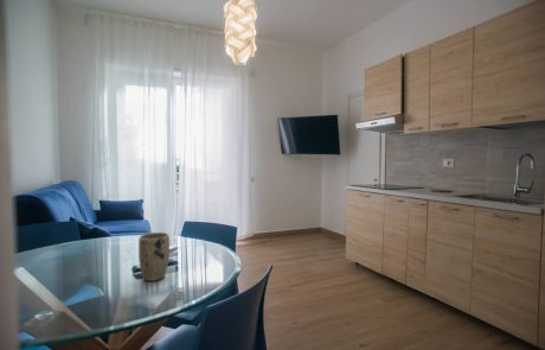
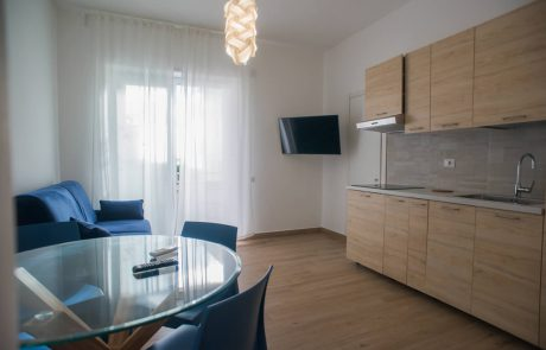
- plant pot (154, 256)
